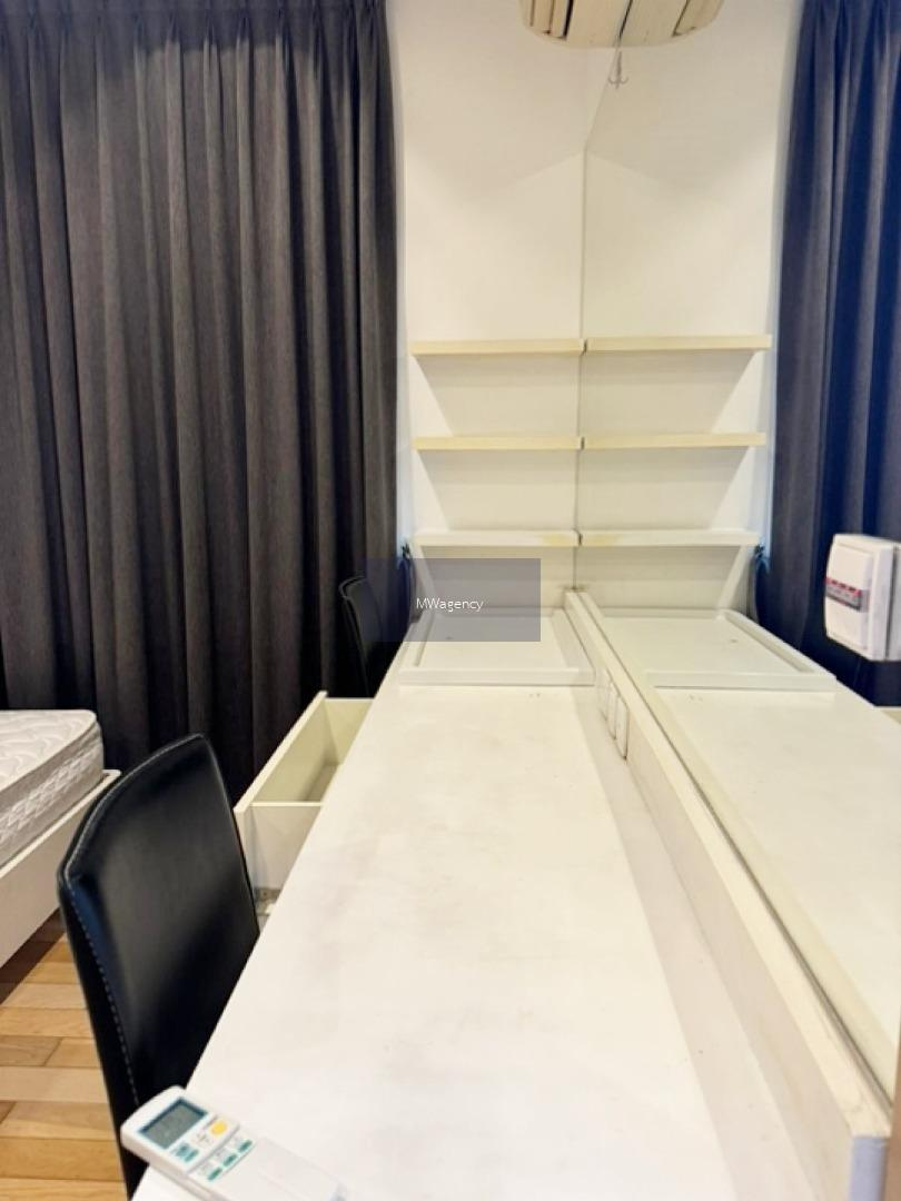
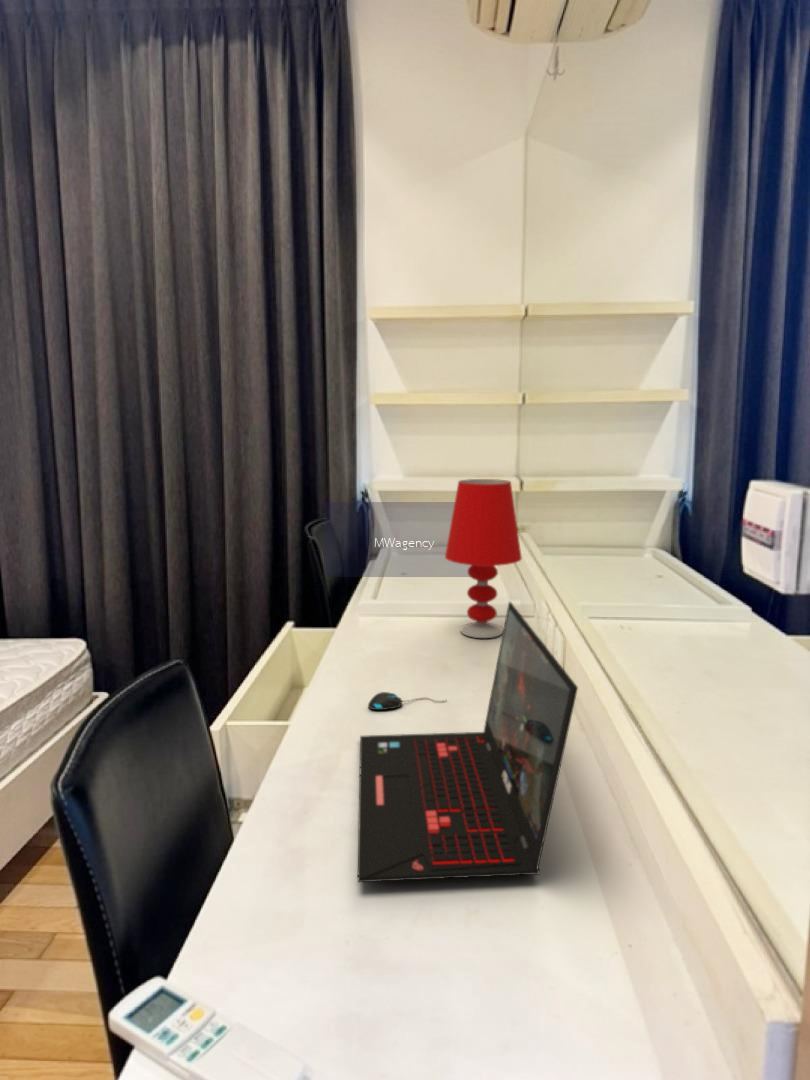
+ table lamp (482, 557)
+ mouse (406, 701)
+ laptop (447, 733)
